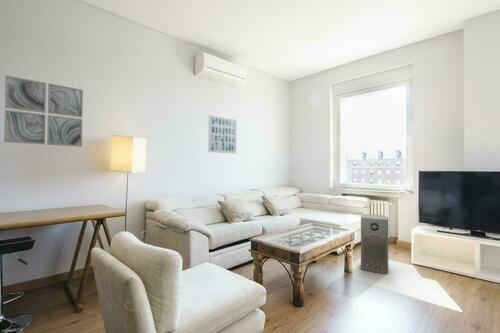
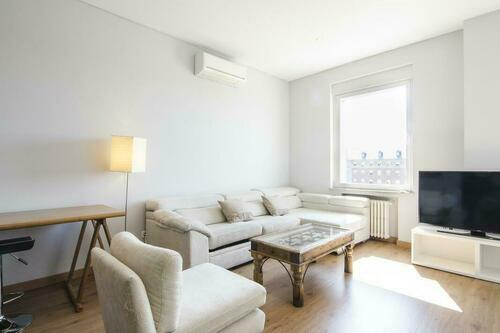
- air purifier (374, 241)
- wall art (47, 115)
- wall art (223, 135)
